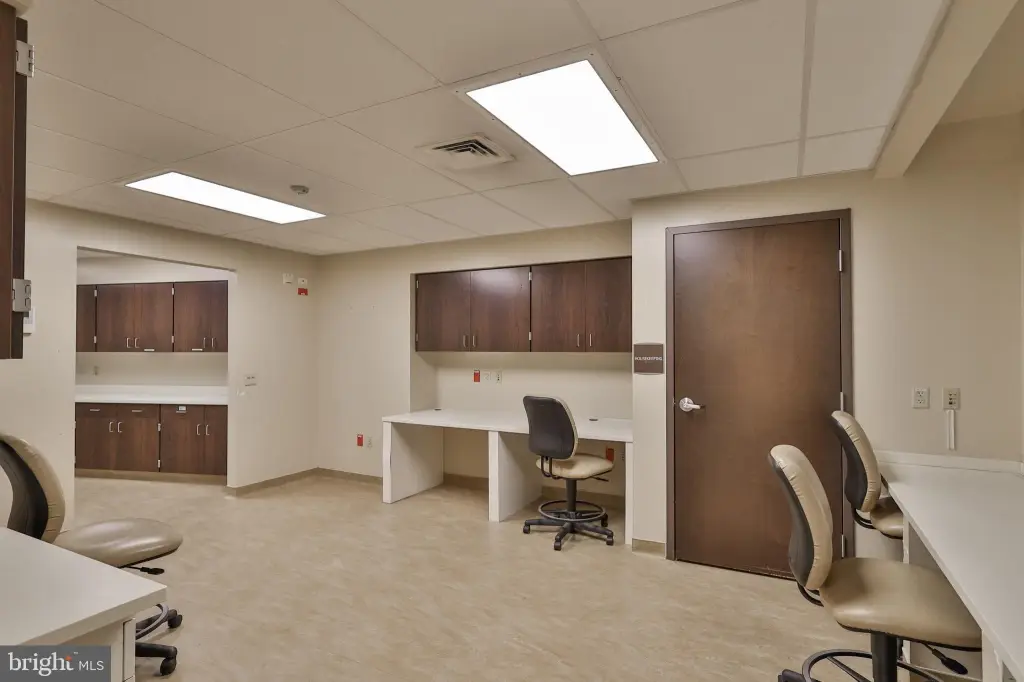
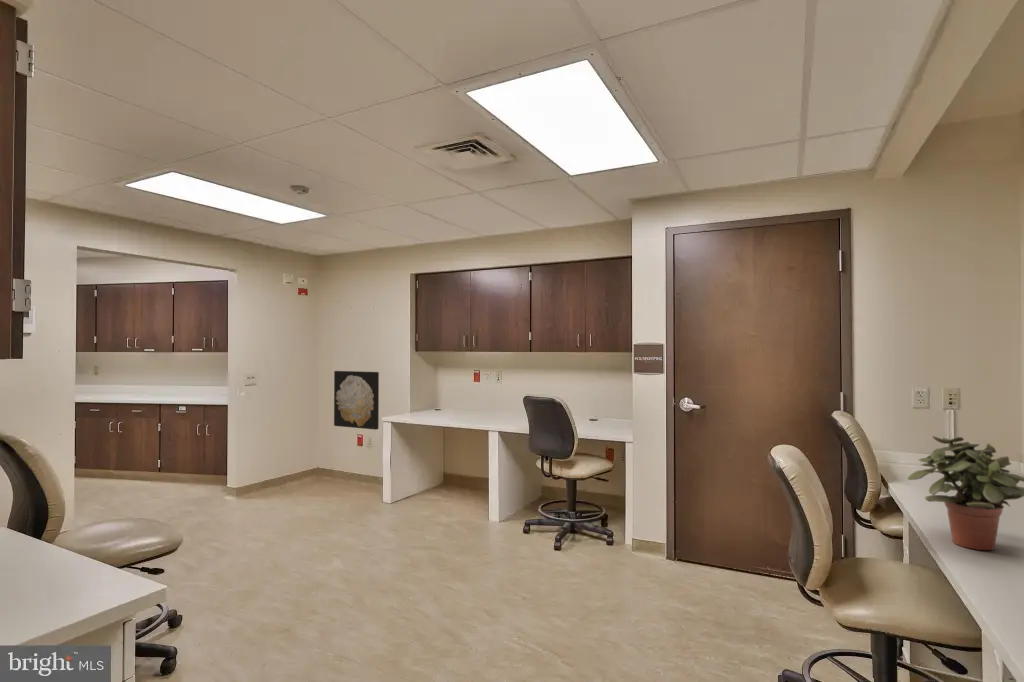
+ potted plant (971, 491)
+ wall art (356, 399)
